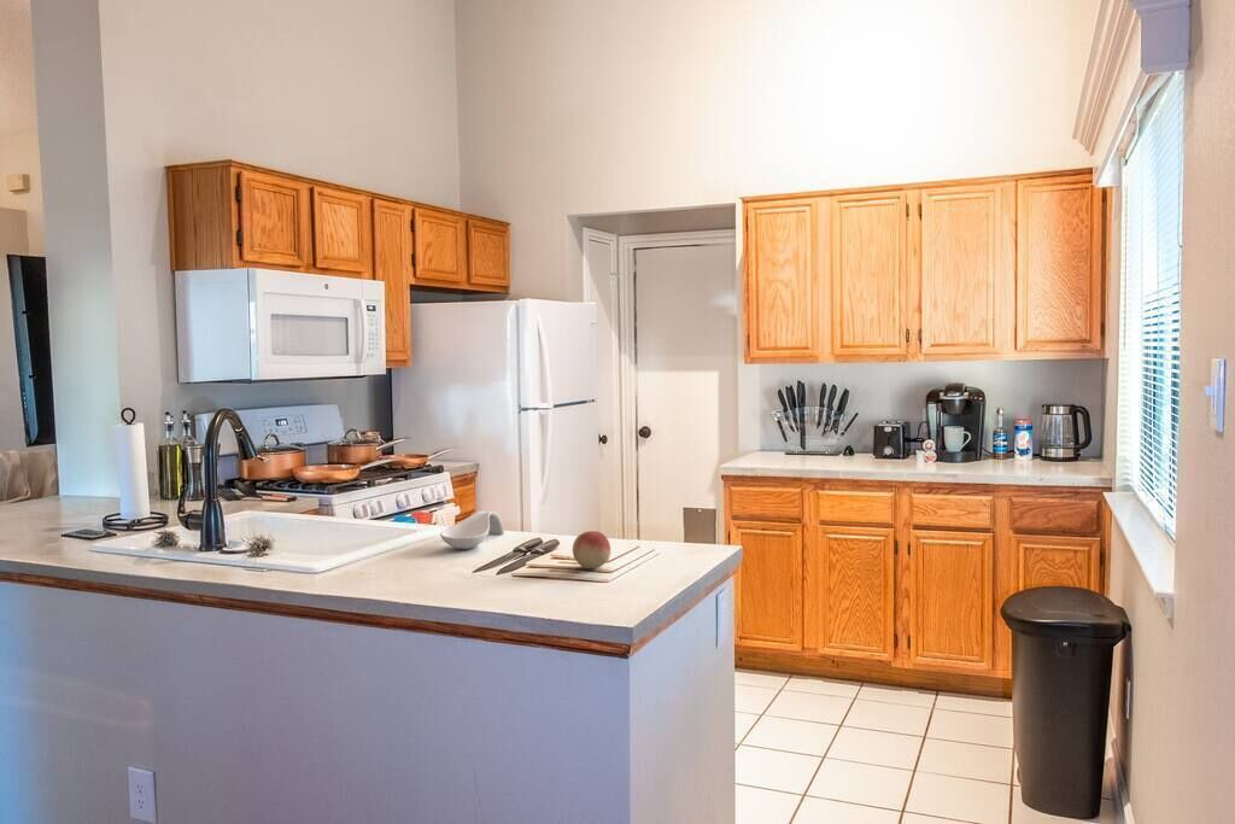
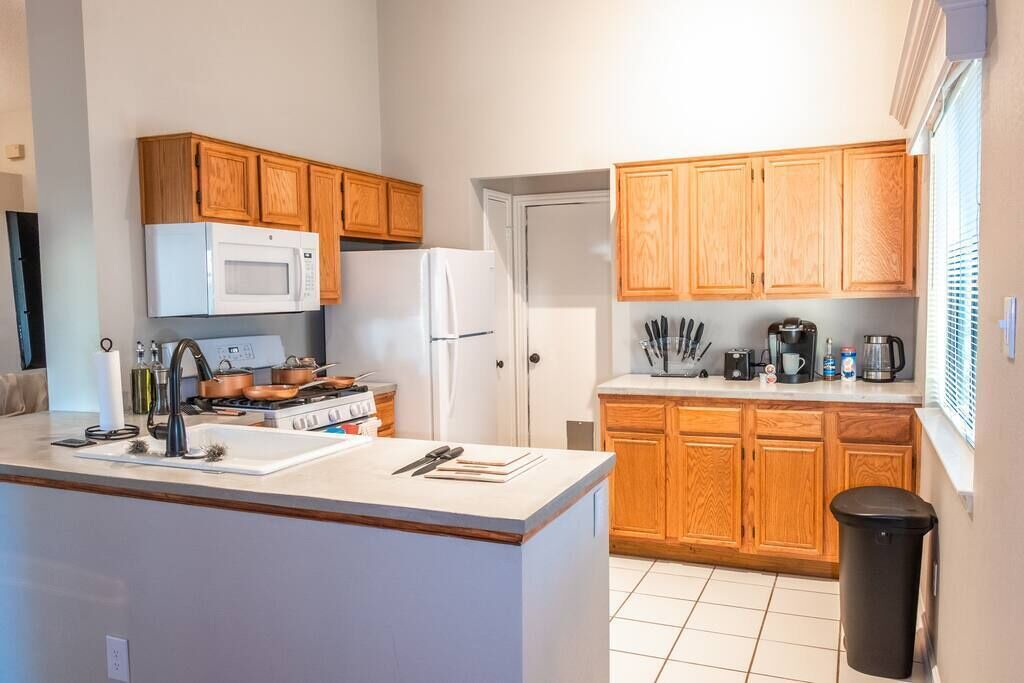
- spoon rest (475, 528)
- fruit (590, 549)
